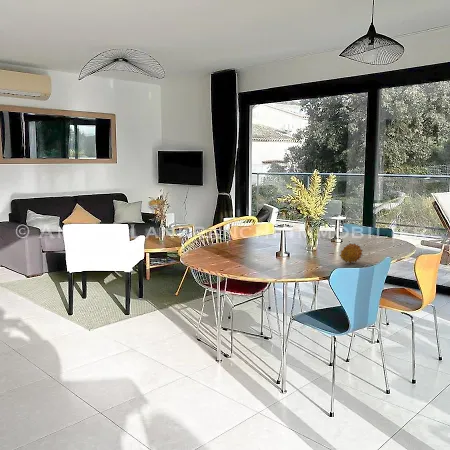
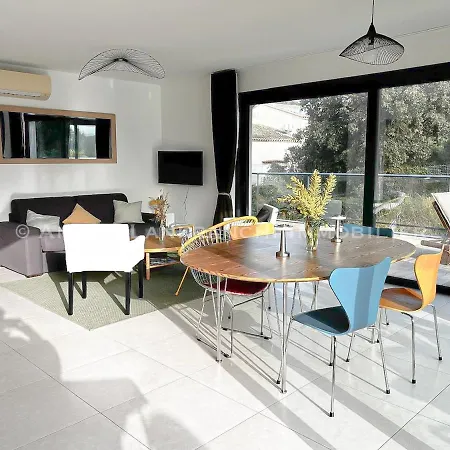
- fruit (351, 252)
